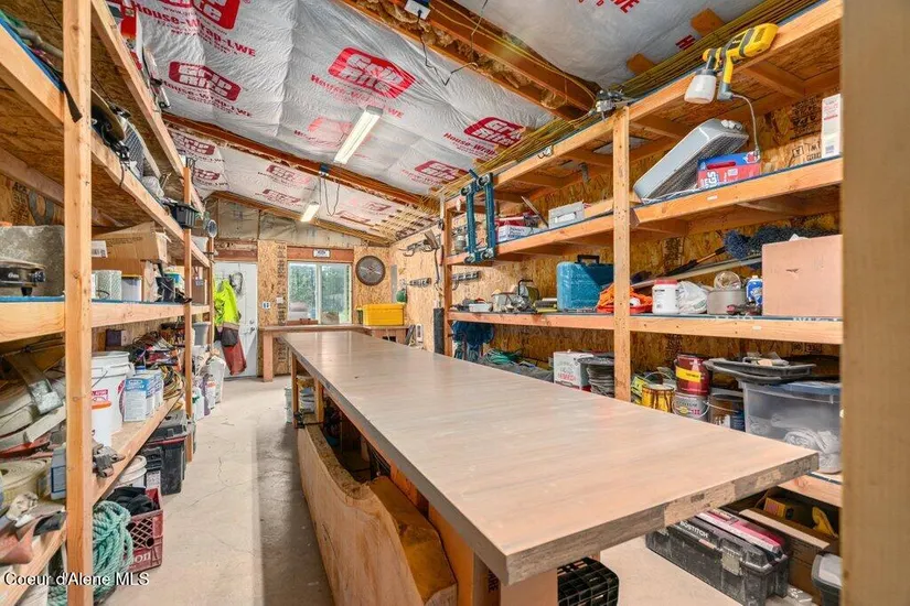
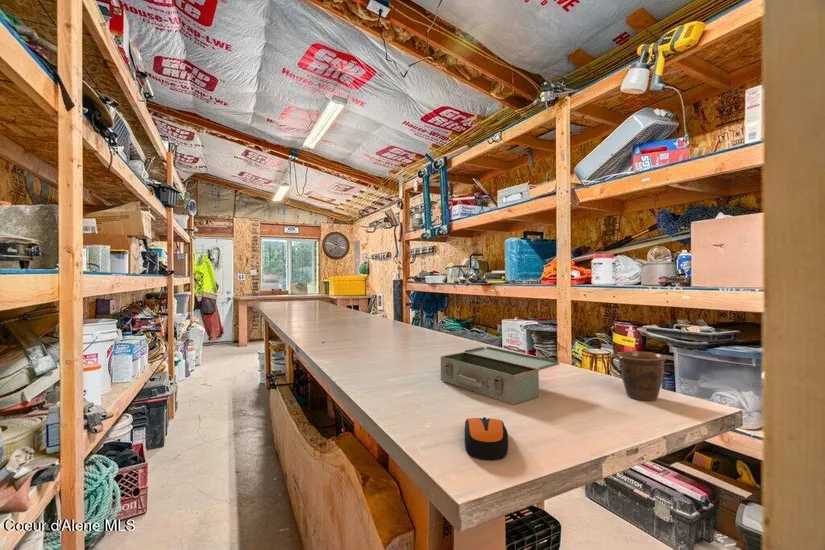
+ computer mouse (485, 430)
+ mug (637, 375)
+ toolbox (497, 371)
